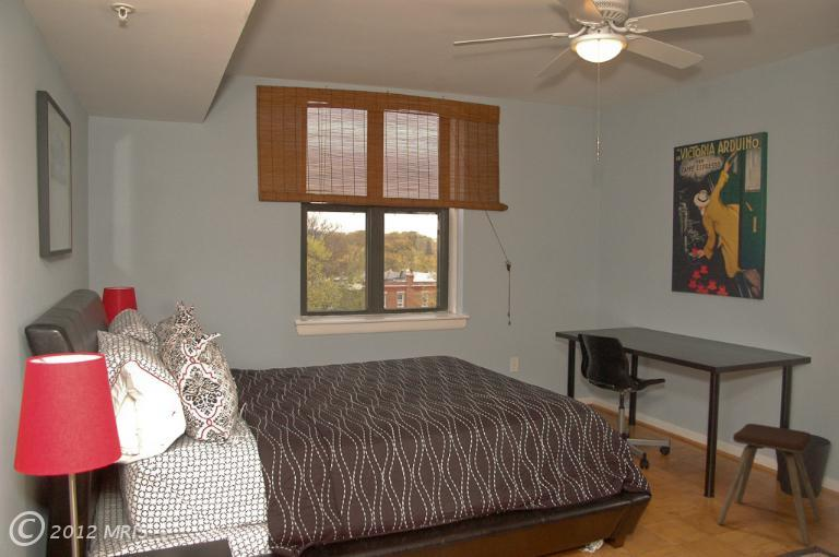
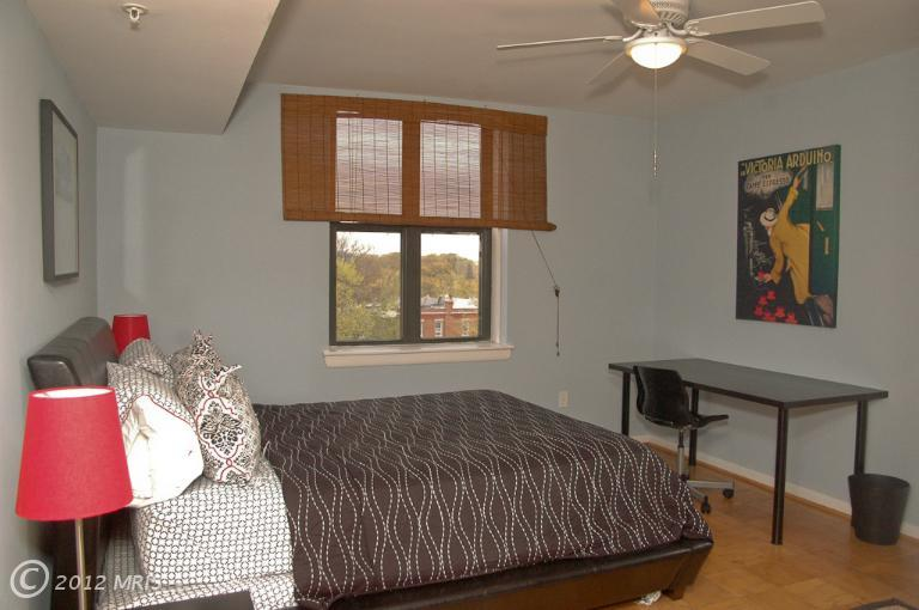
- music stool (788, 472)
